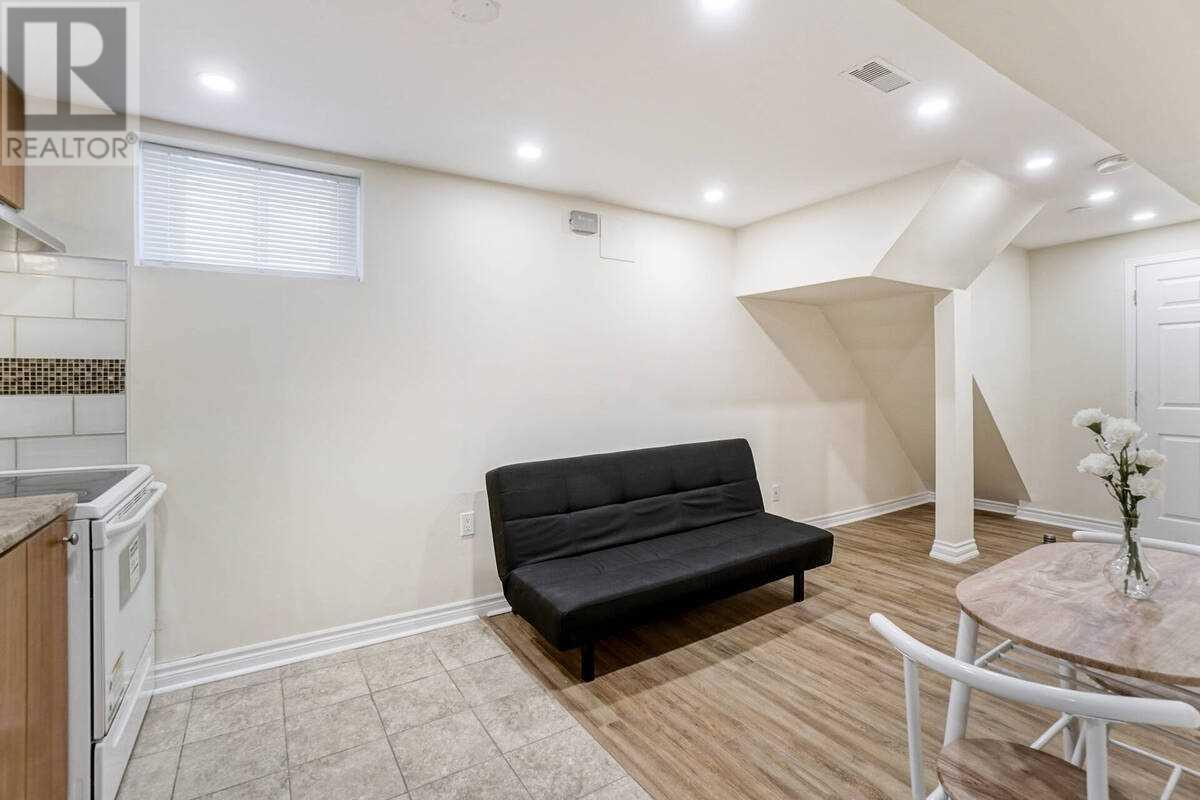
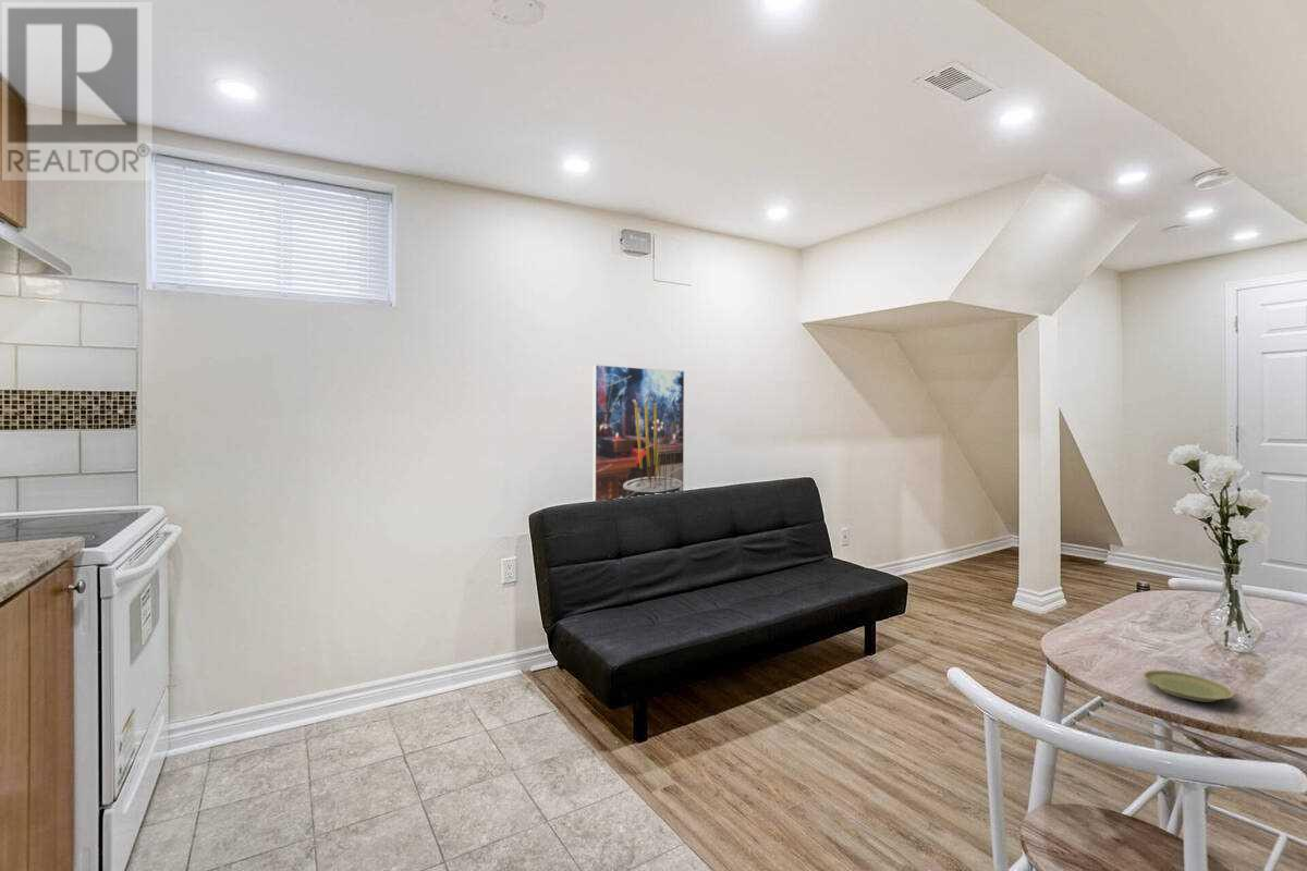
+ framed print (639, 445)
+ plate (1186, 687)
